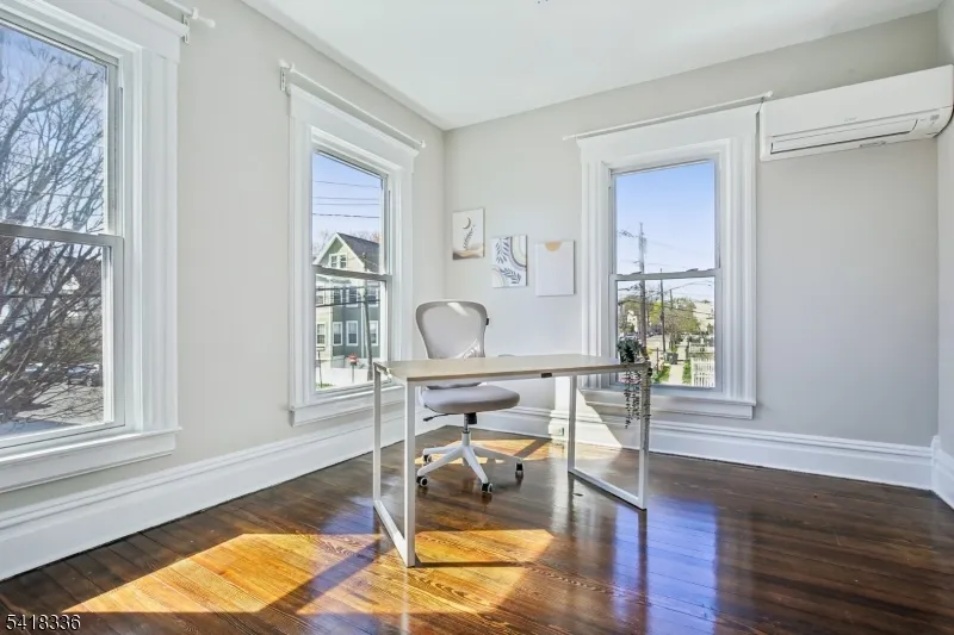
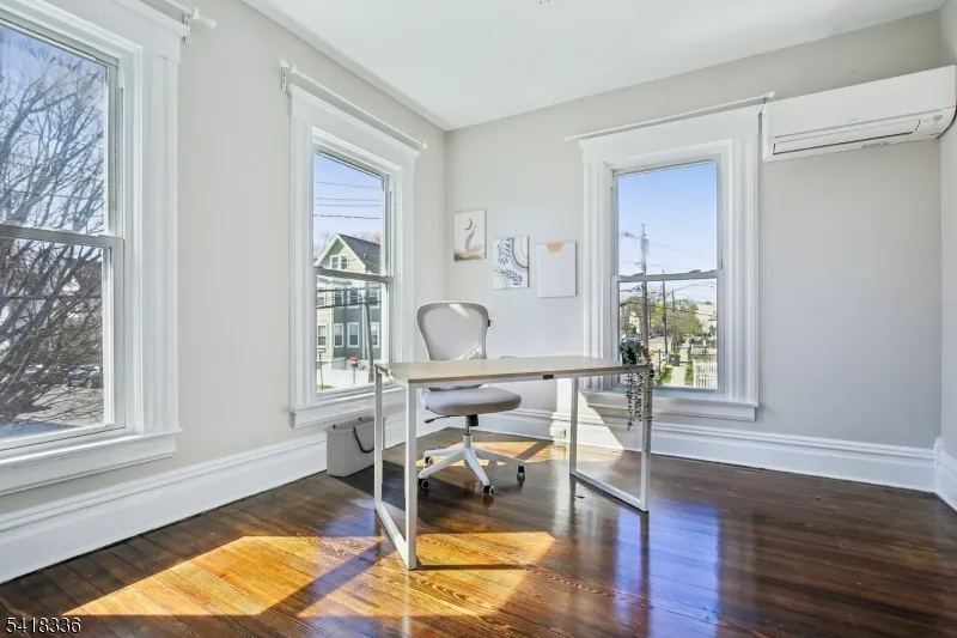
+ storage bin (356, 443)
